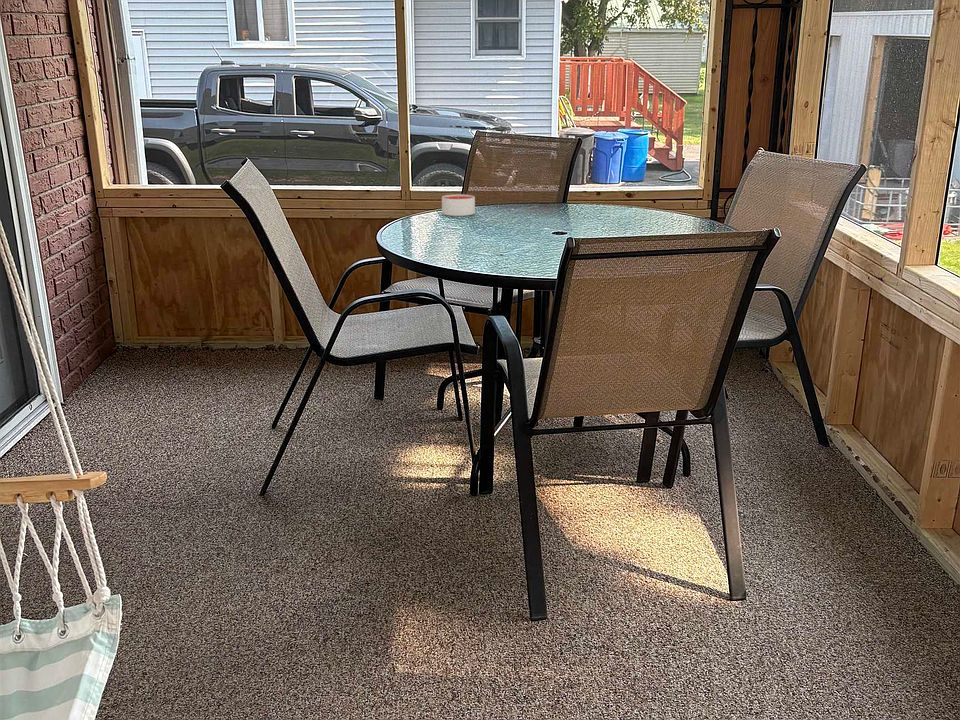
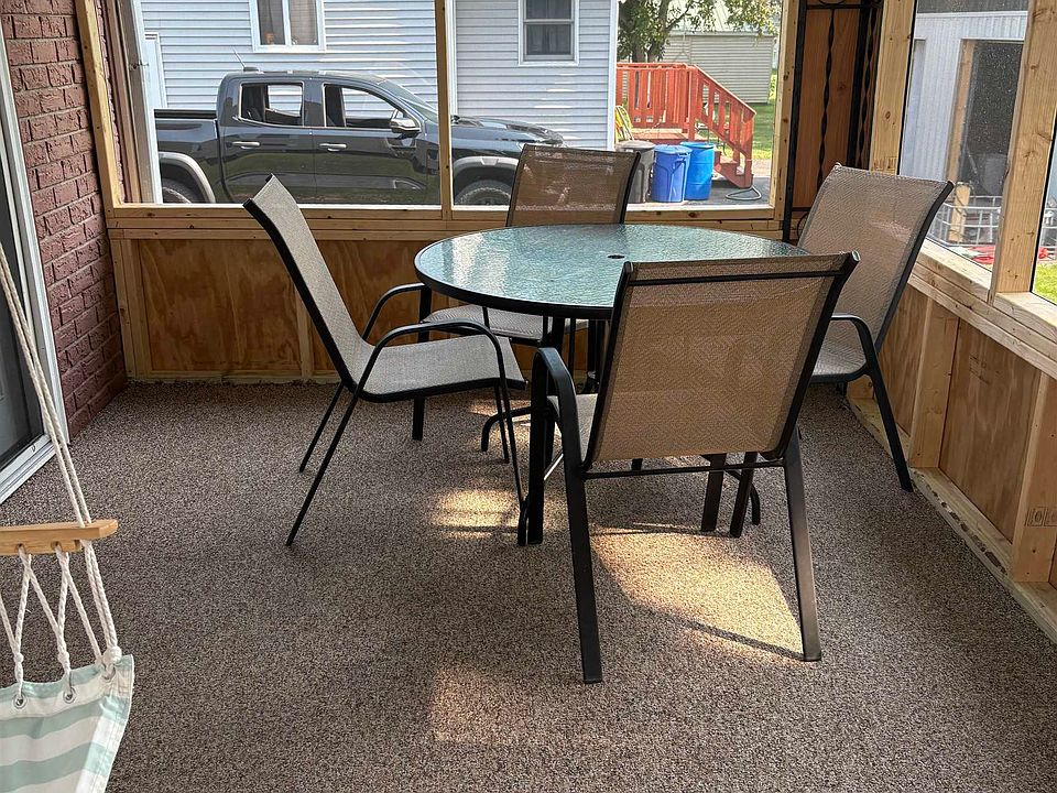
- candle (458, 204)
